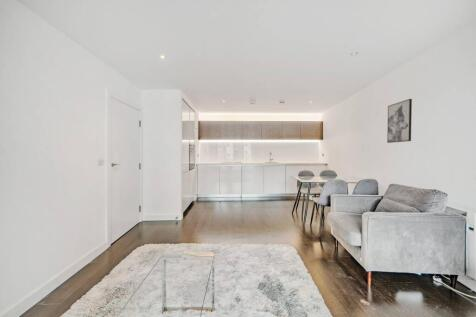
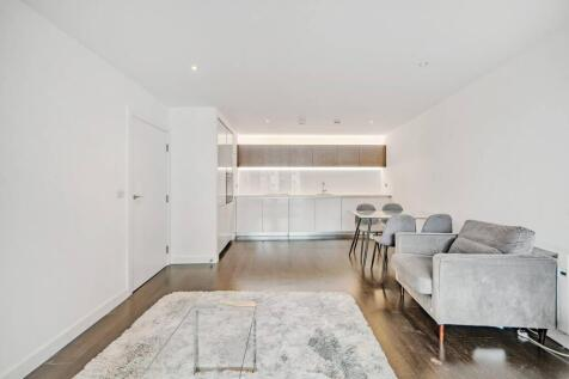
- wall art (398, 122)
